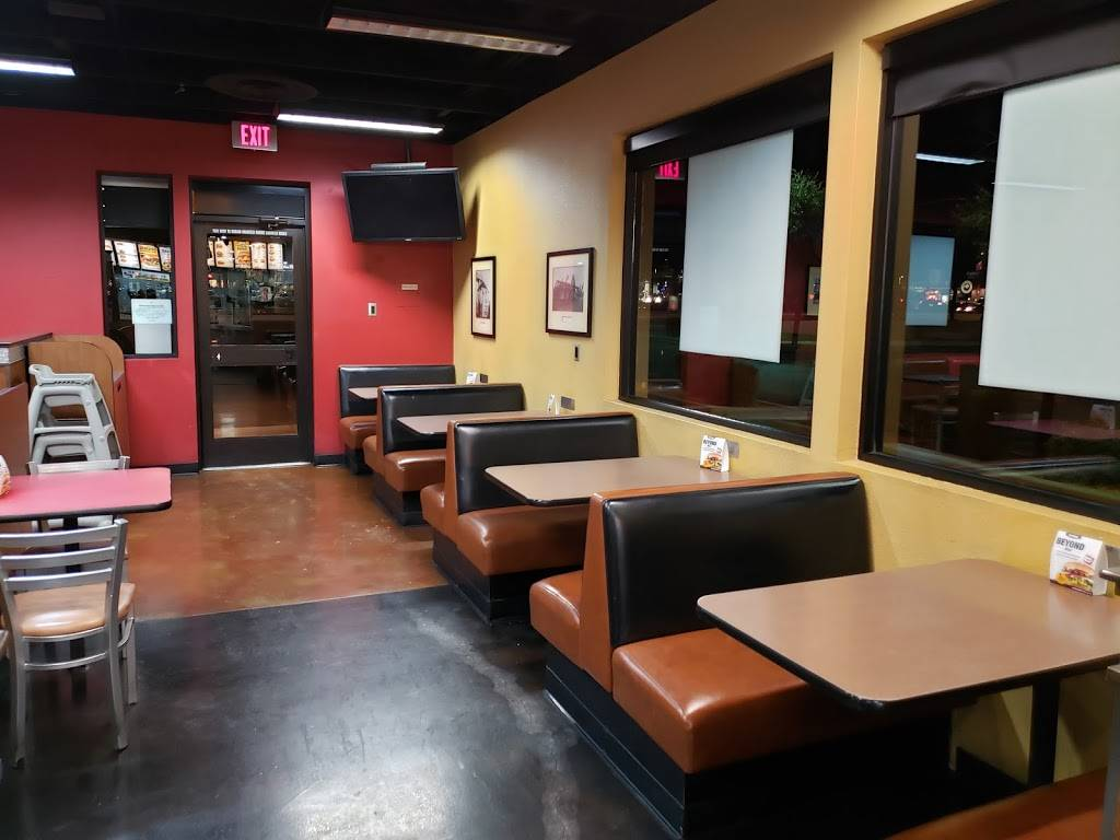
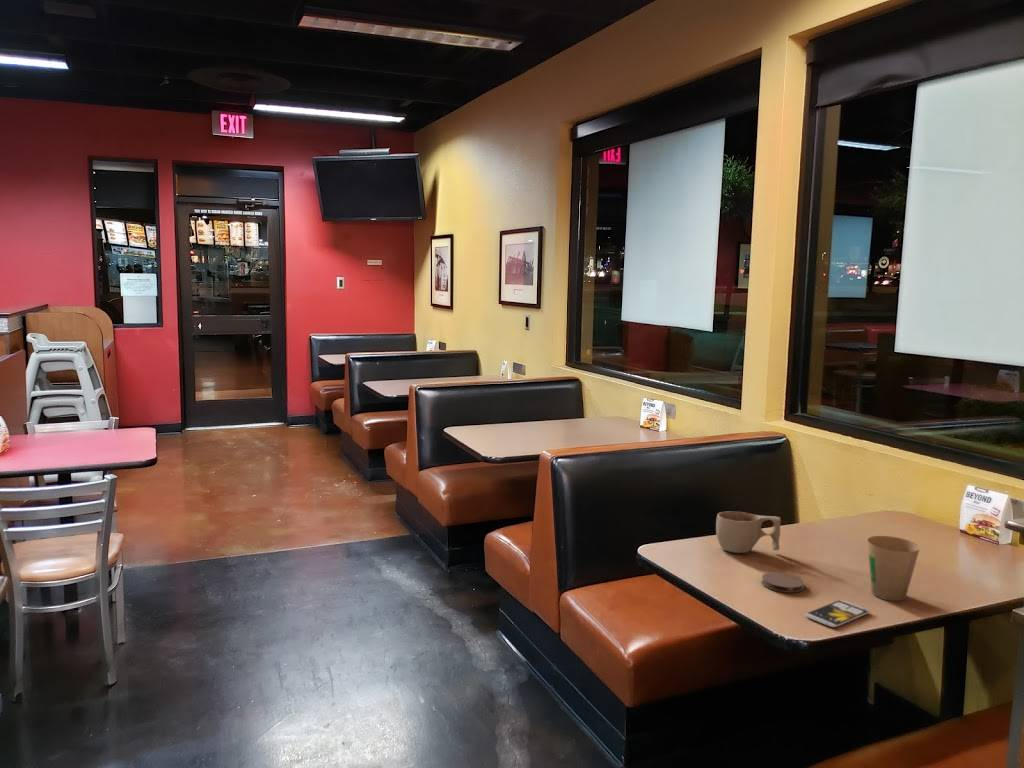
+ paper cup (890, 569)
+ cup (747, 533)
+ smartphone (837, 613)
+ coaster (782, 582)
